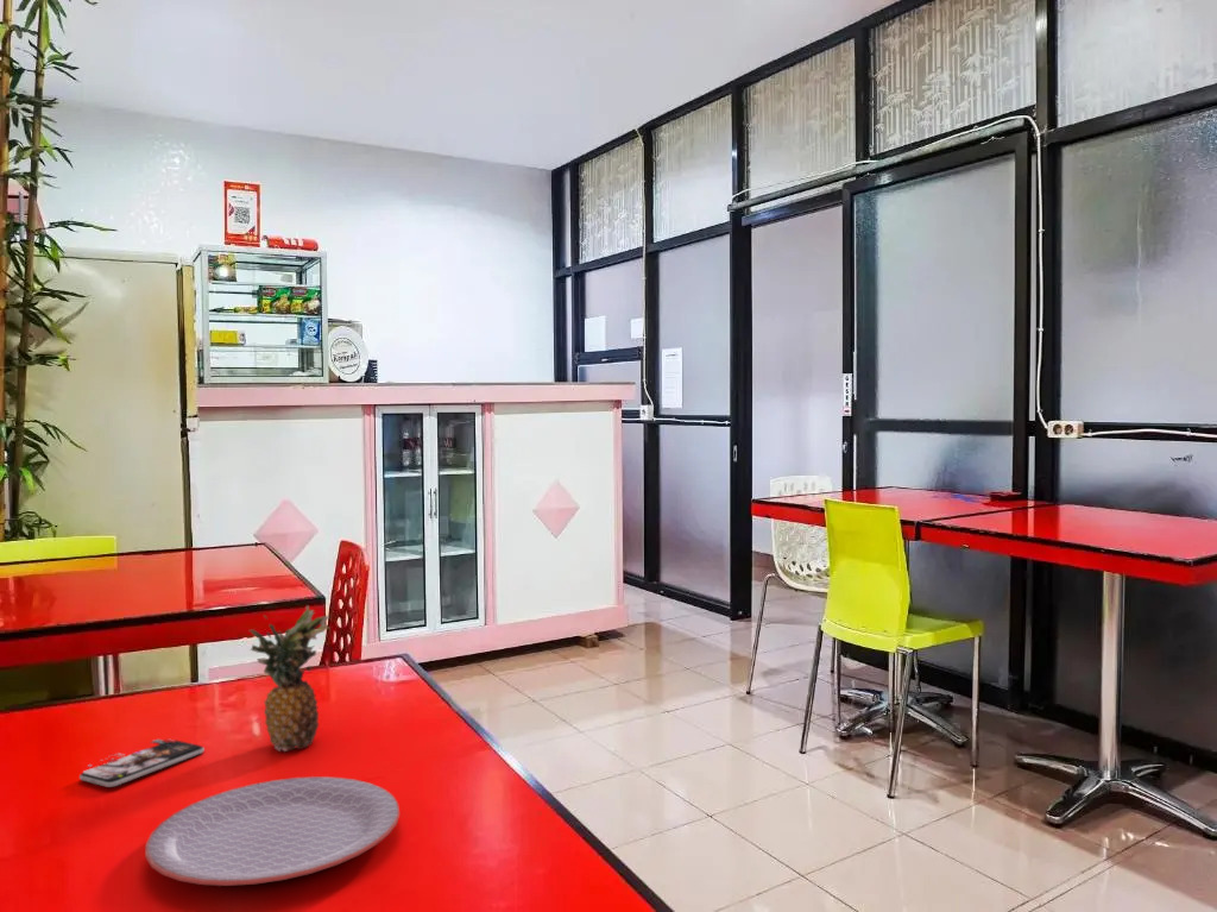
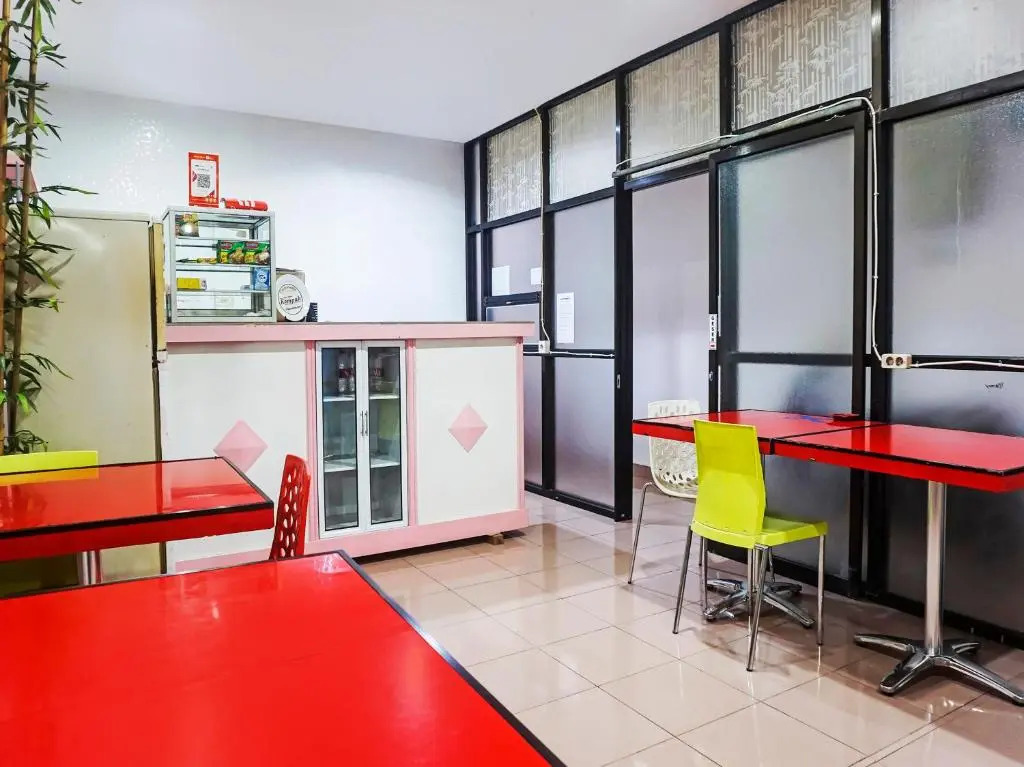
- fruit (292, 679)
- plate (278, 831)
- smartphone (144, 756)
